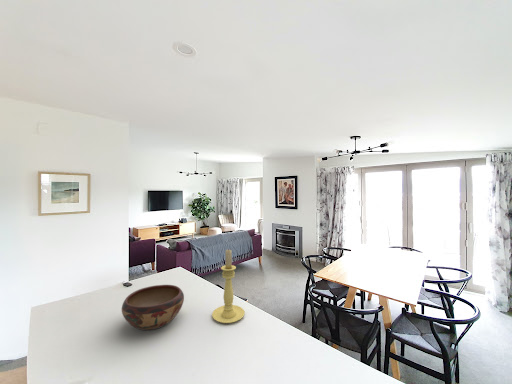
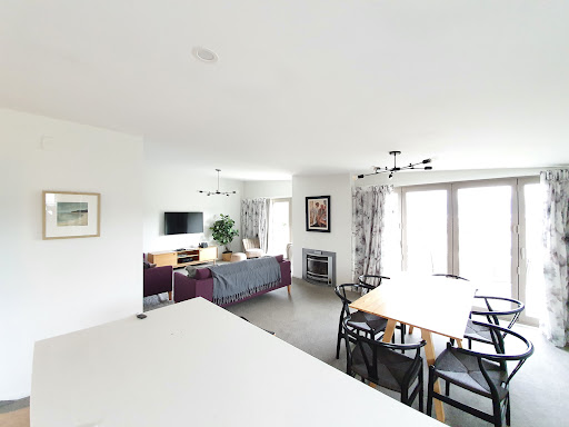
- candle holder (228, 281)
- decorative bowl (154, 307)
